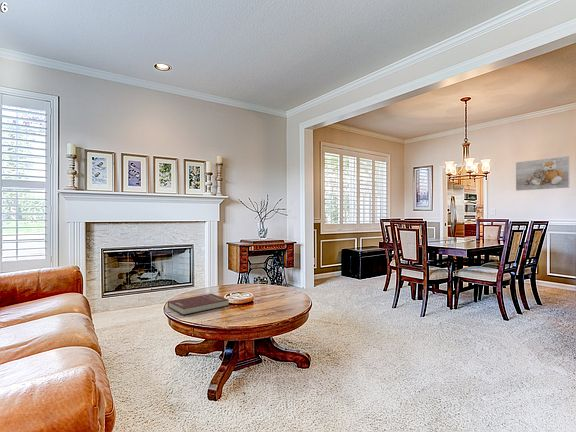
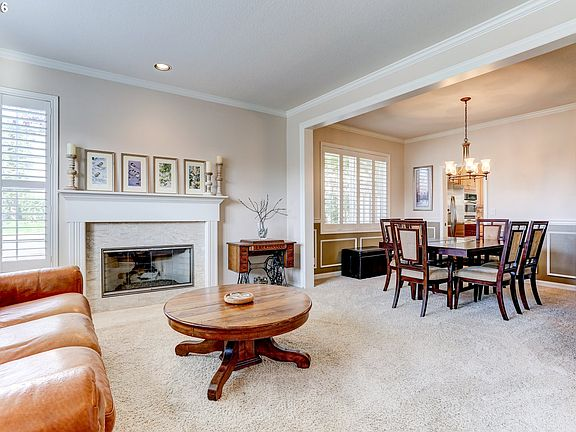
- book (198, 303)
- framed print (541, 174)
